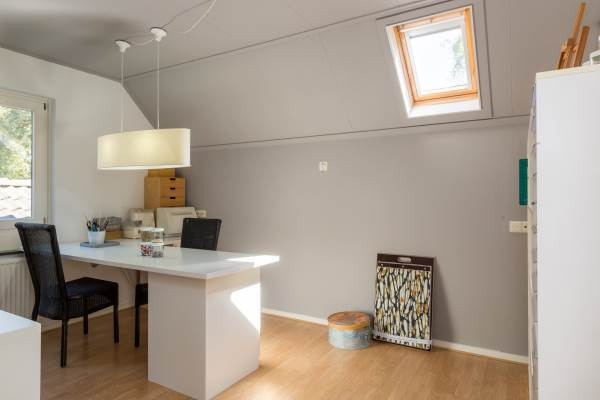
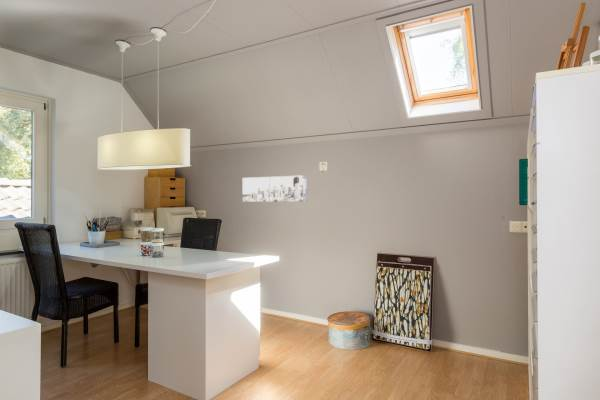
+ wall art (273, 189)
